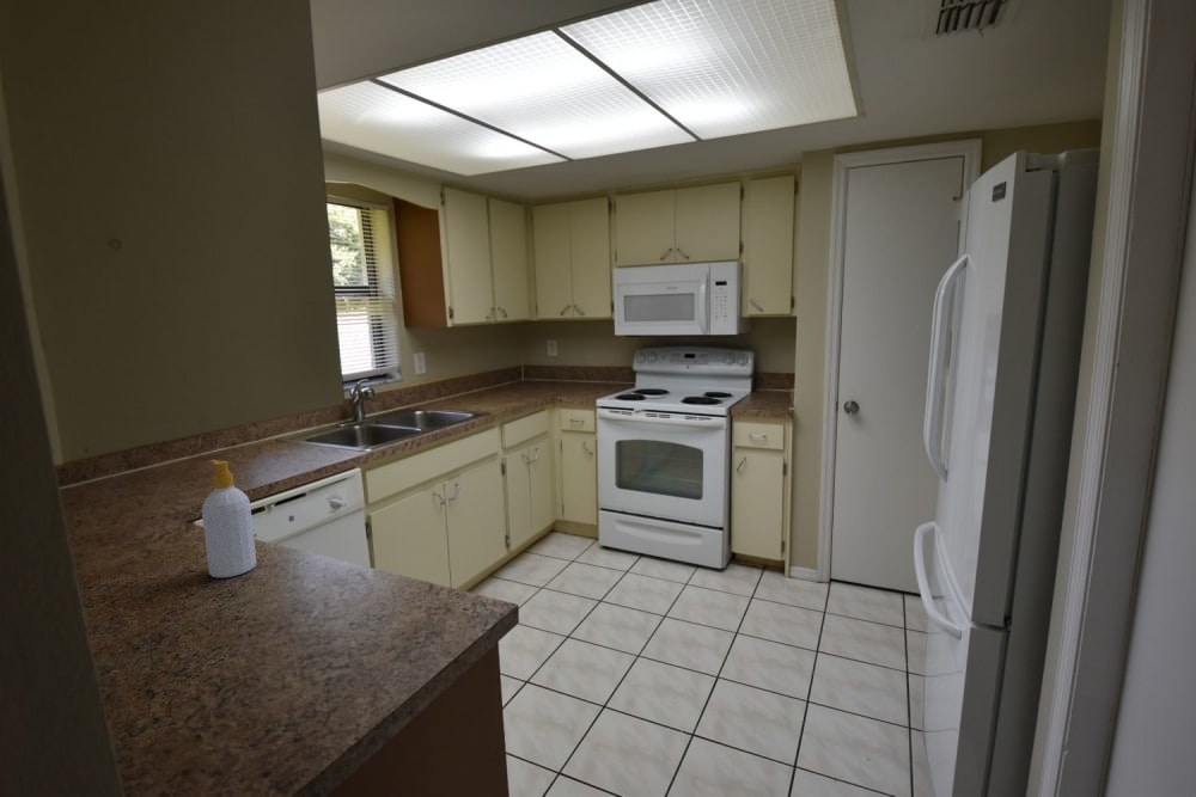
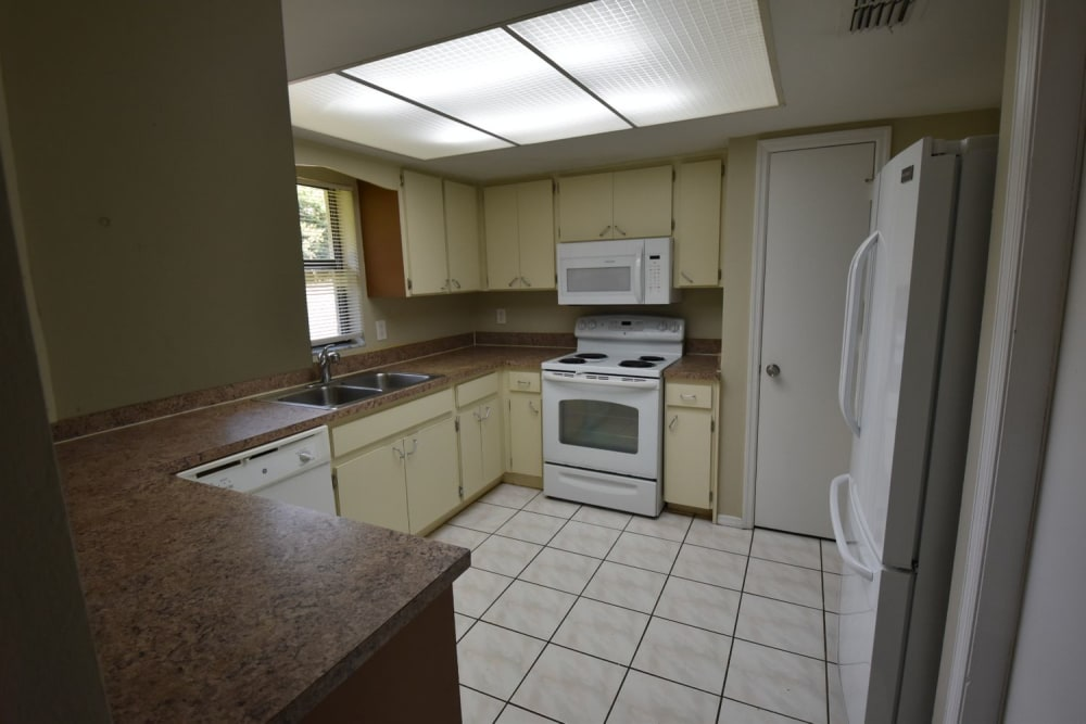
- soap bottle (226, 515)
